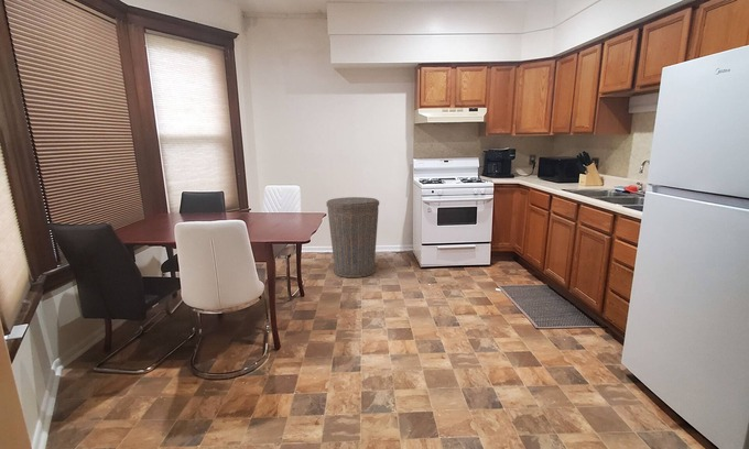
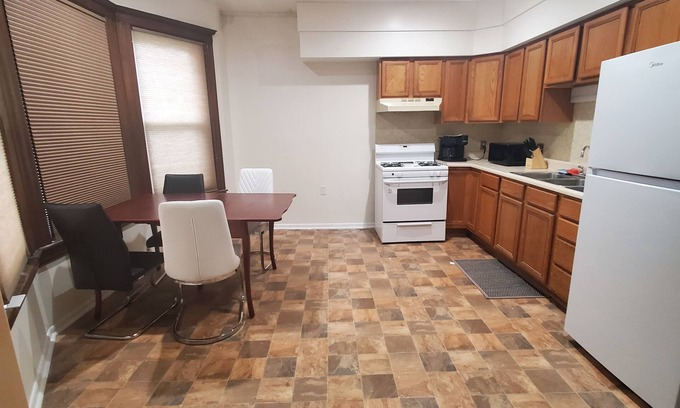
- trash can (354, 236)
